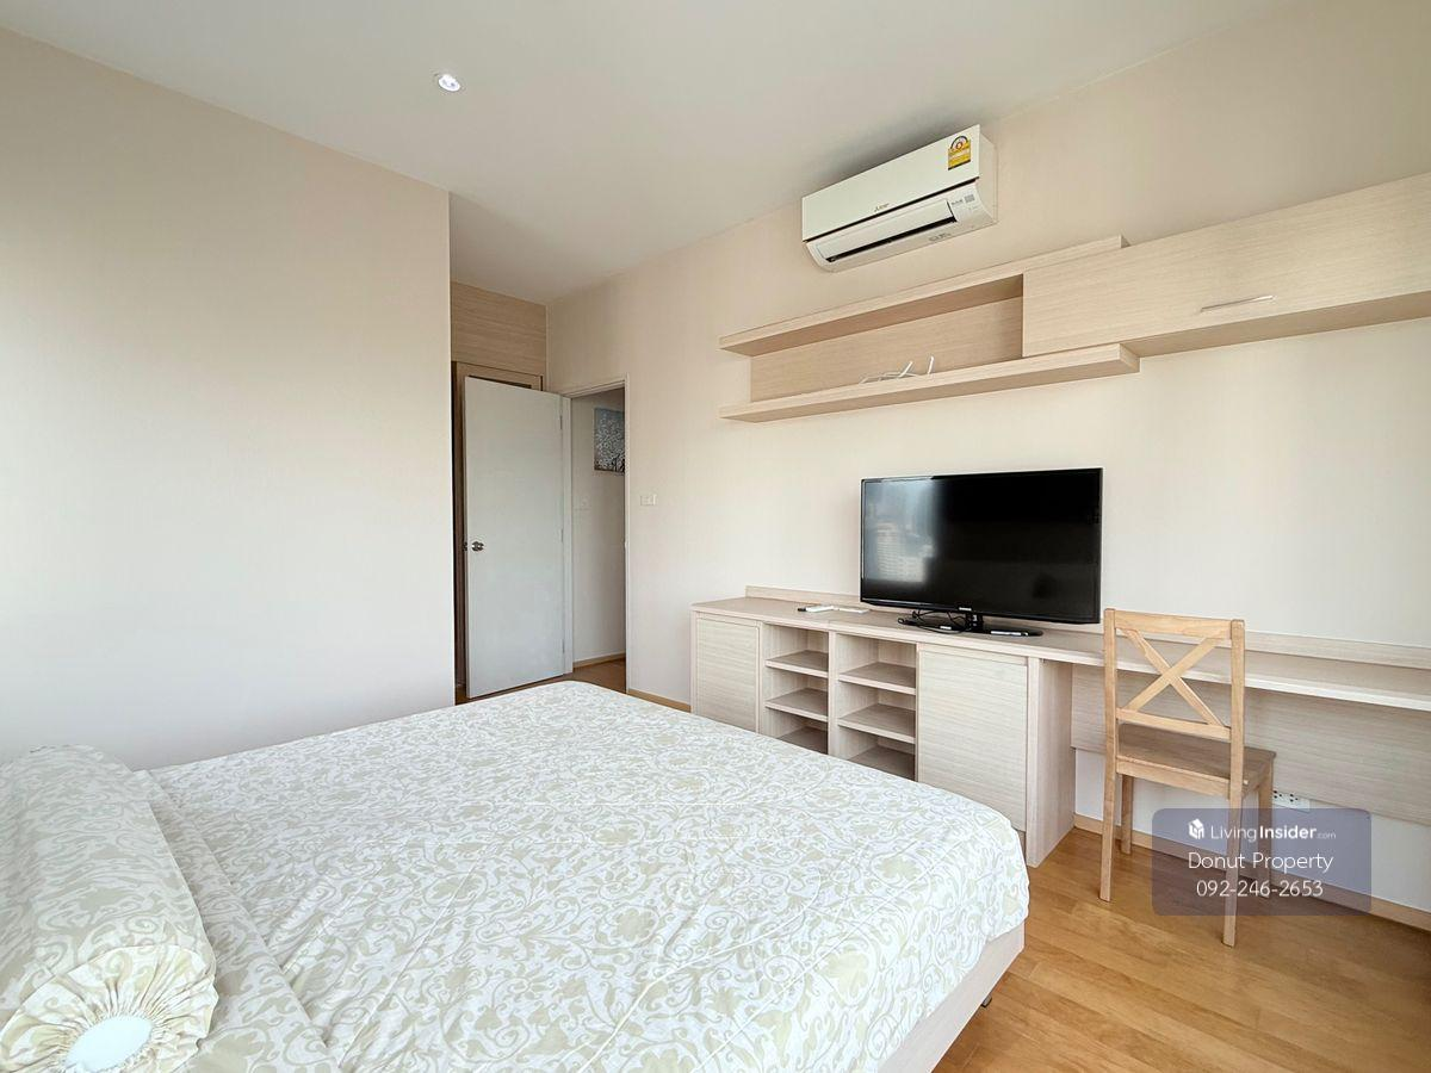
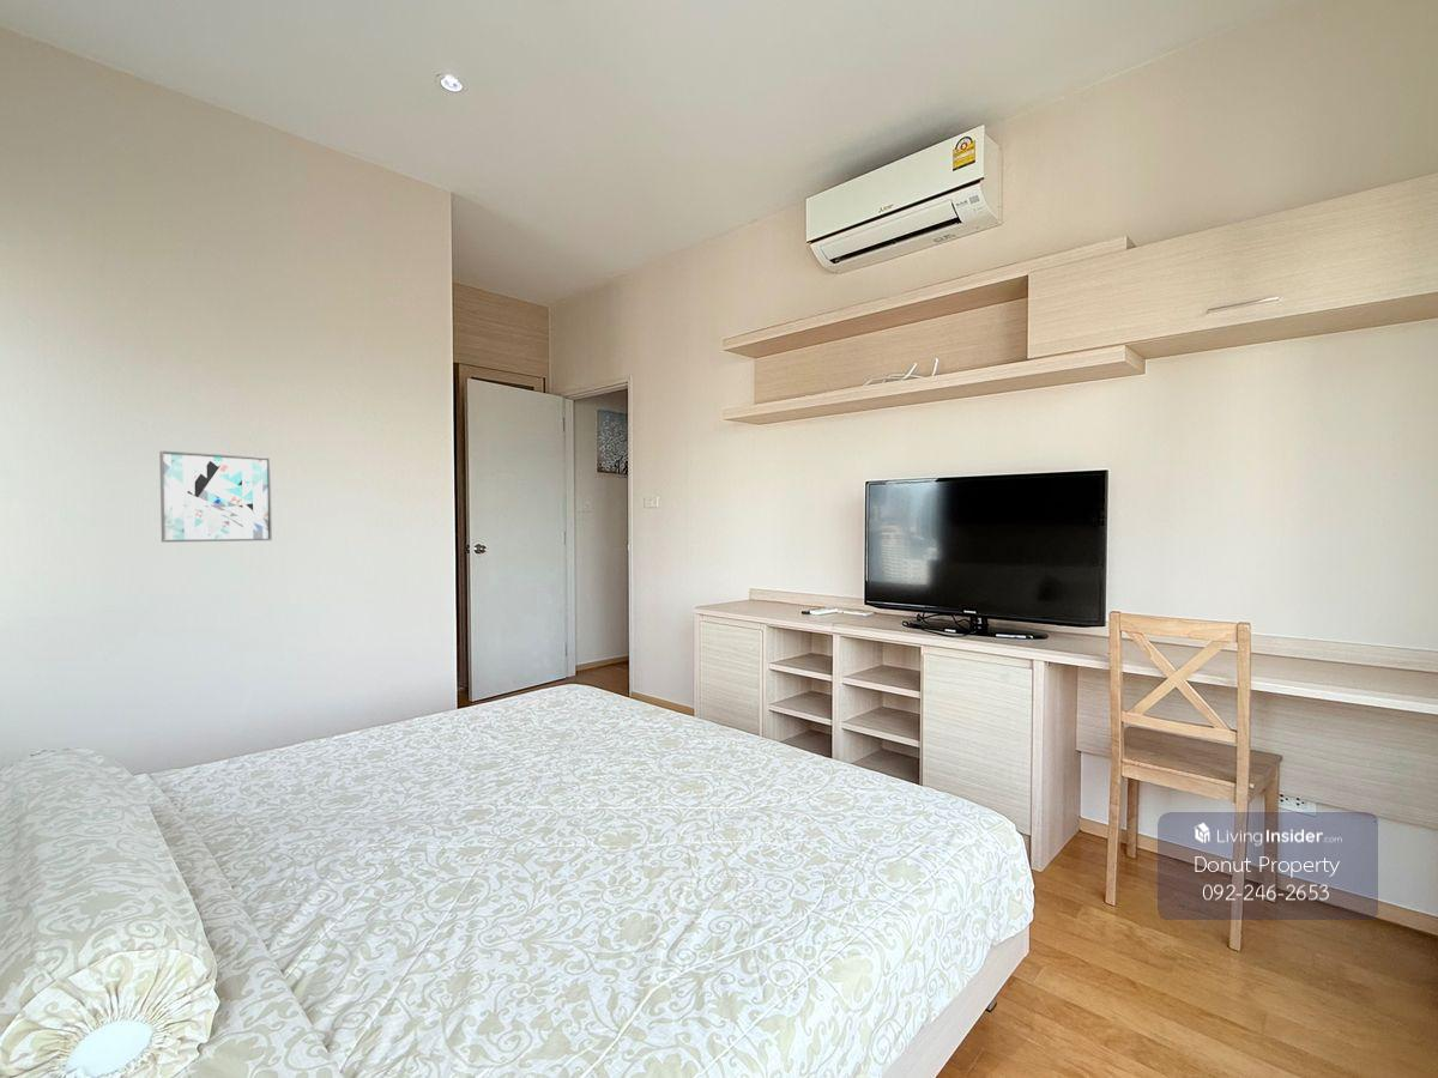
+ wall art (218, 497)
